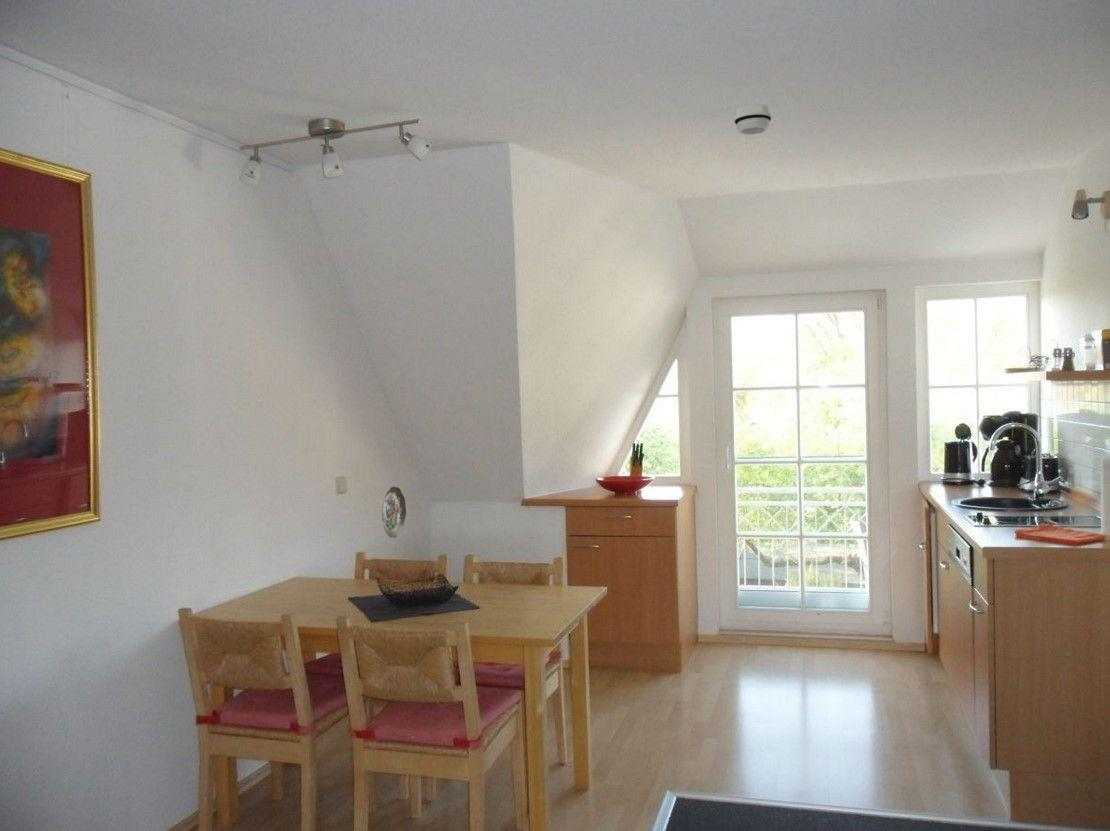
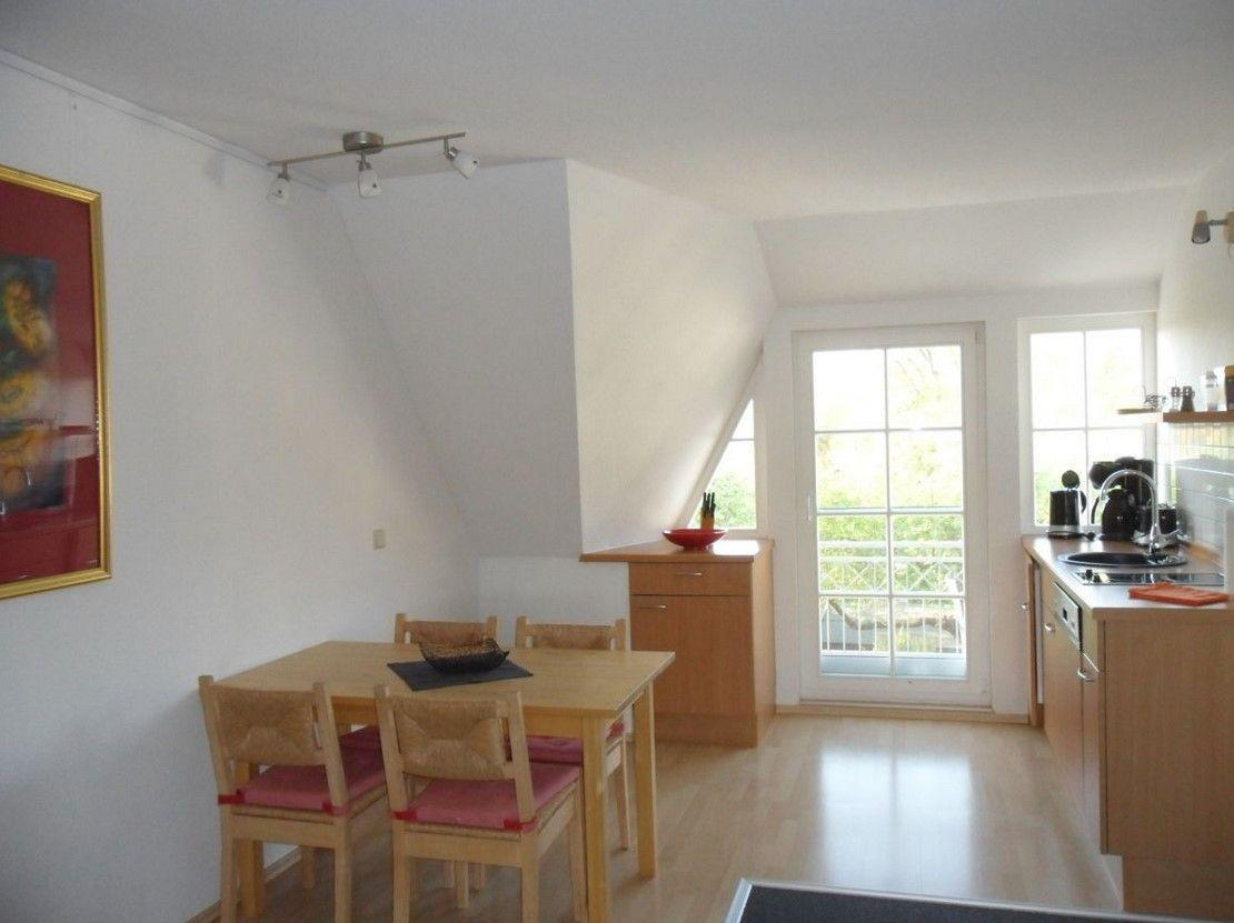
- smoke detector (752, 120)
- decorative plate (392, 512)
